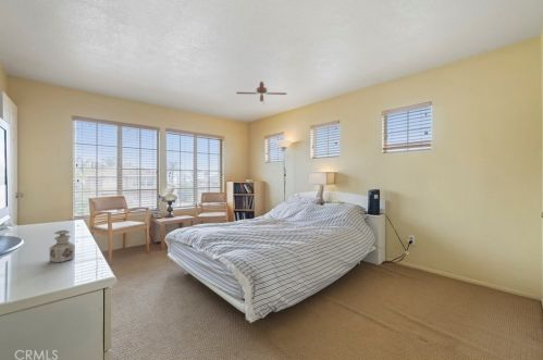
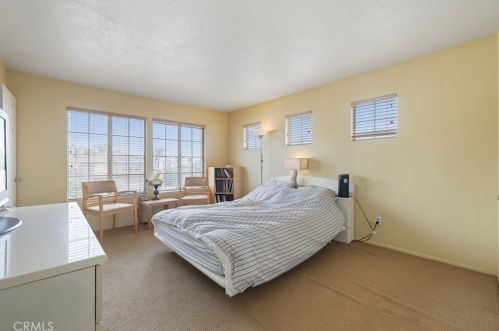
- perfume bottle (62, 245)
- ceiling fan (261, 92)
